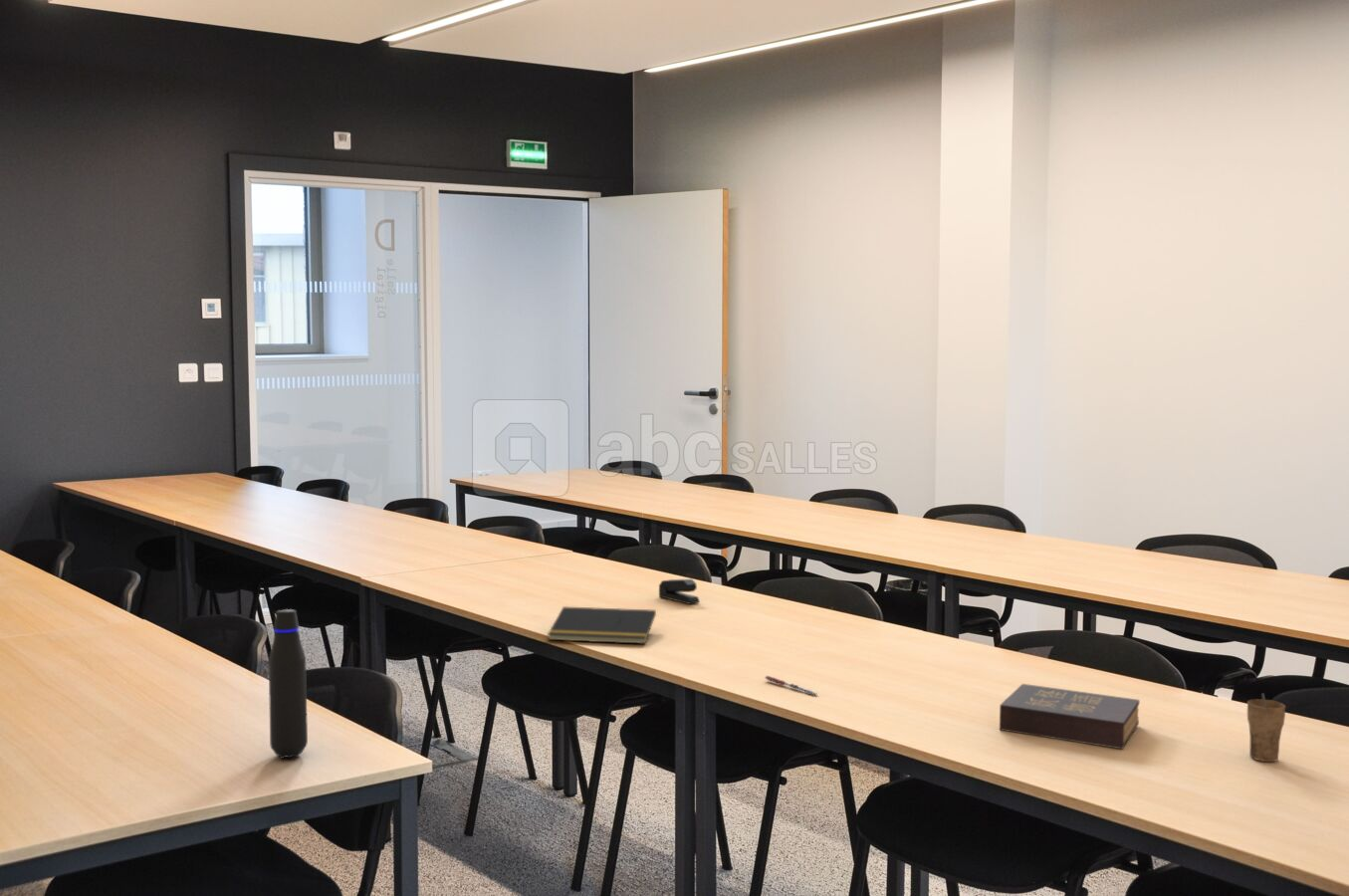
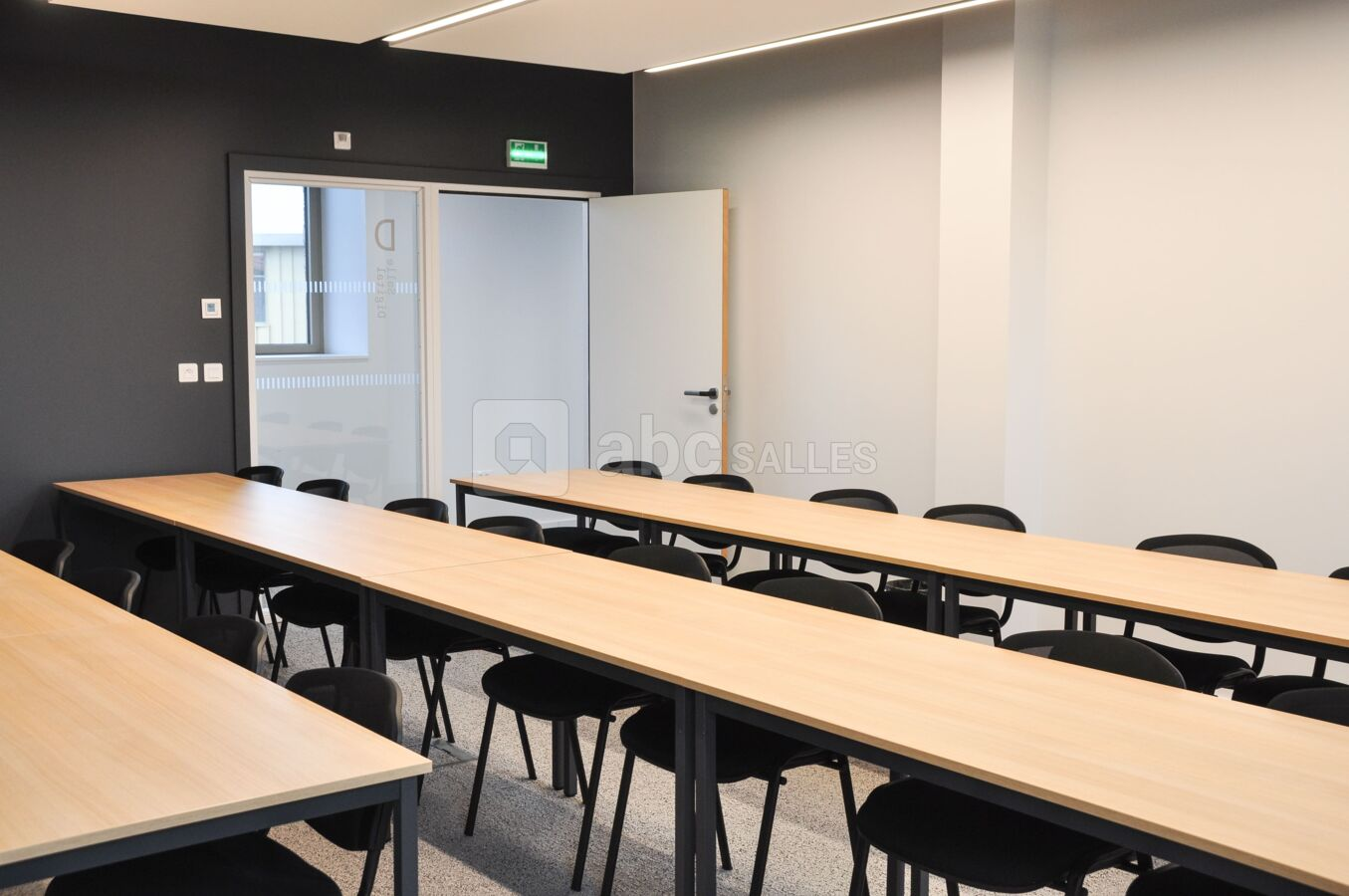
- hardback book (1069, 714)
- cup (1265, 724)
- stapler (678, 588)
- water bottle (287, 683)
- notepad (602, 624)
- pen (790, 684)
